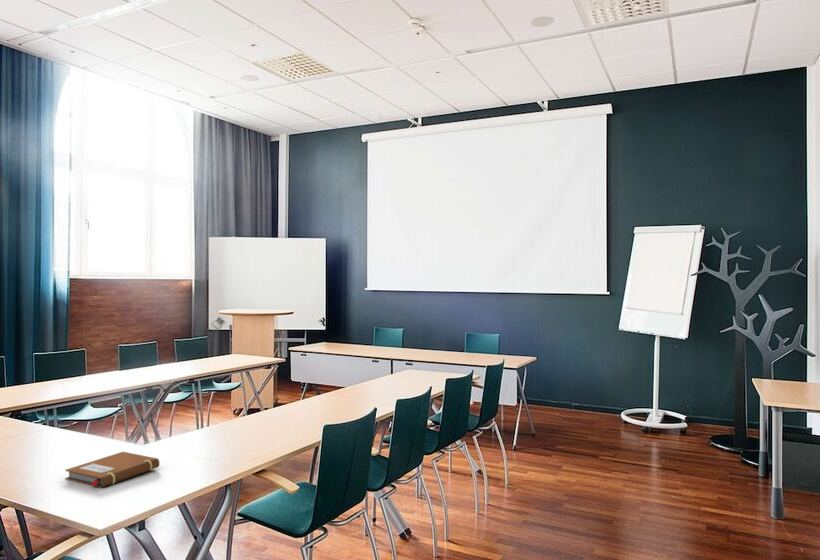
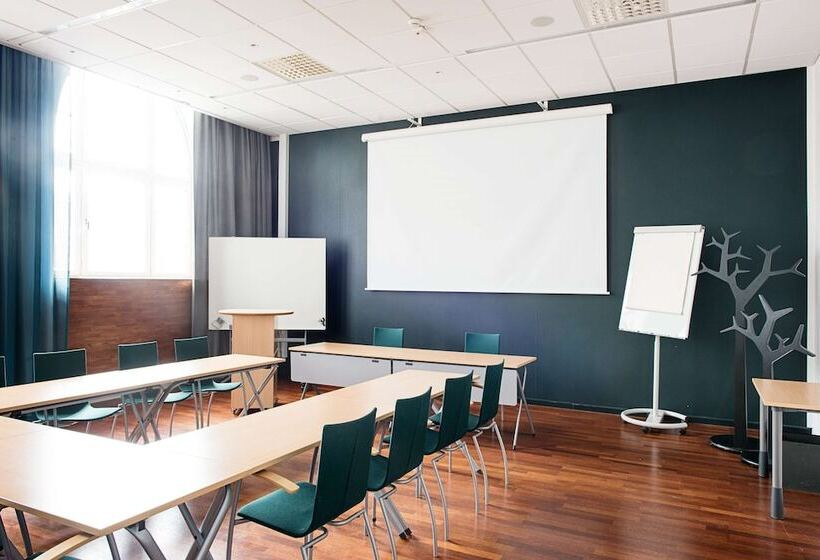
- notebook (112, 469)
